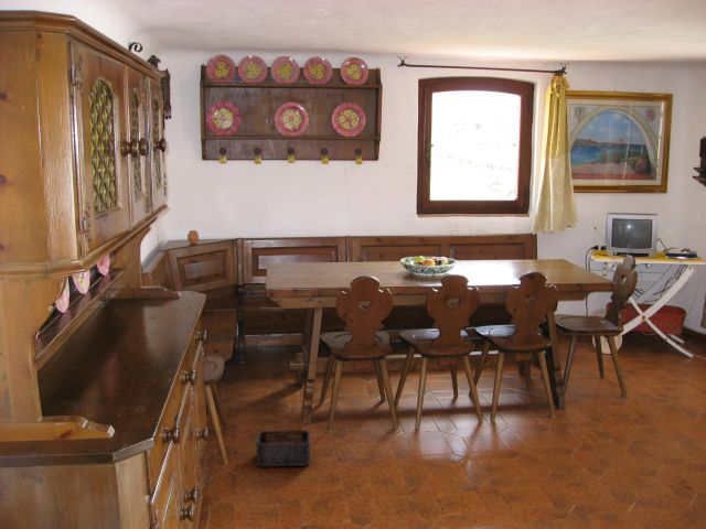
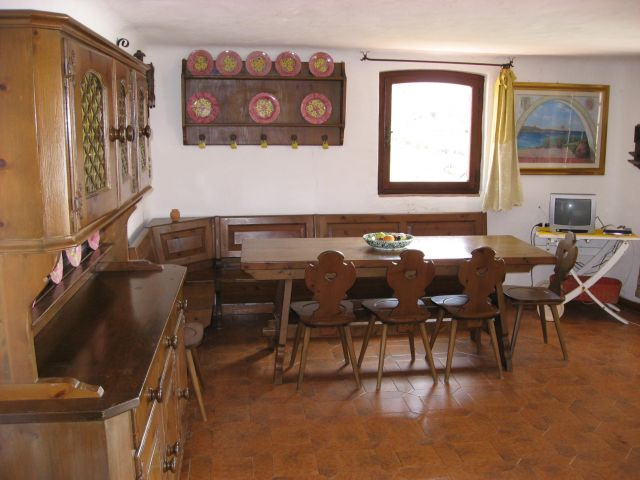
- storage bin (284, 447)
